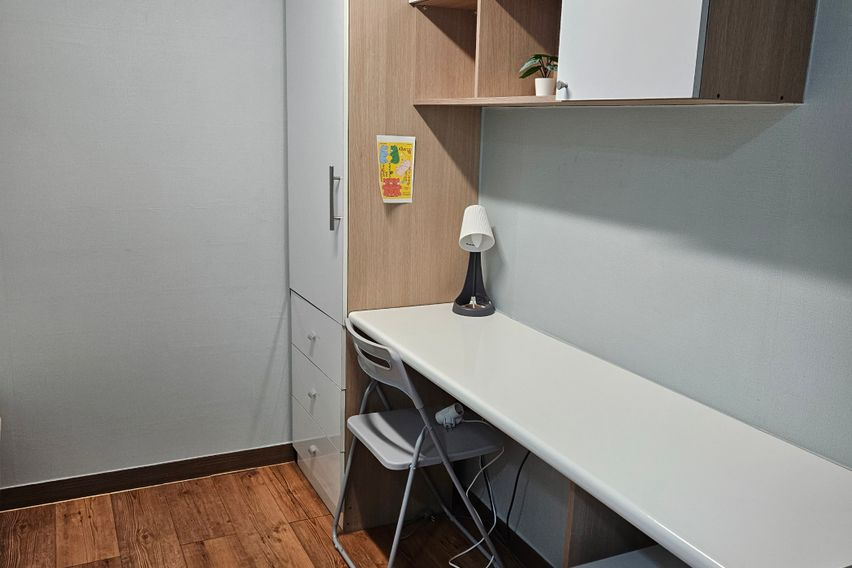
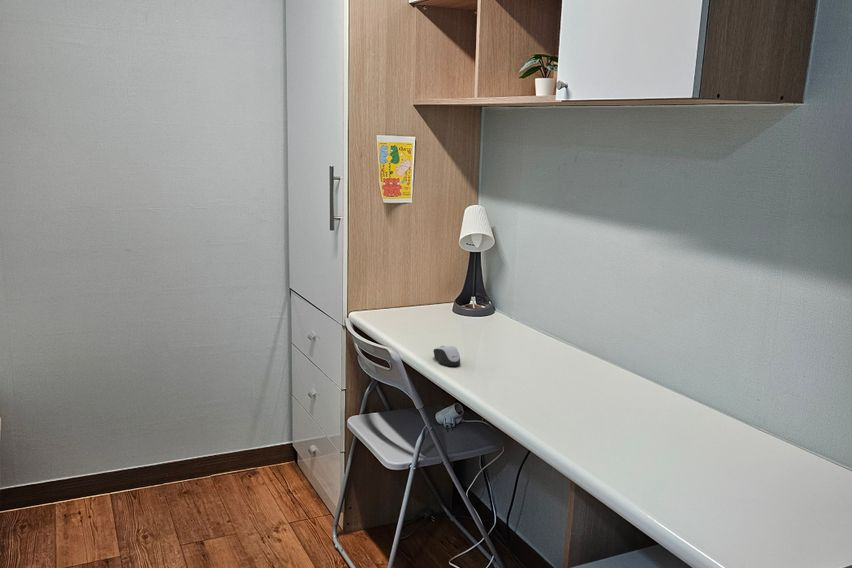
+ computer mouse (446, 353)
